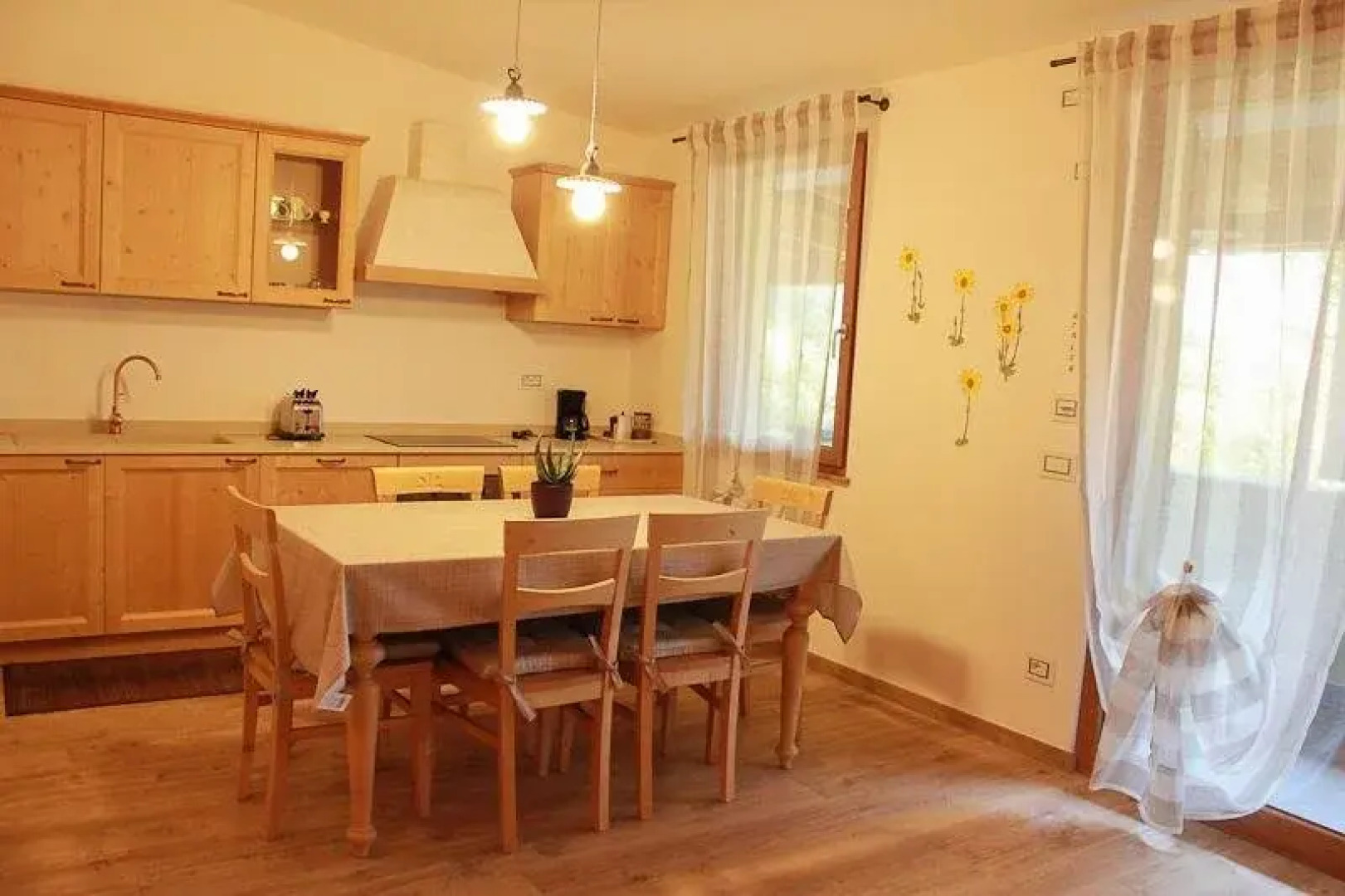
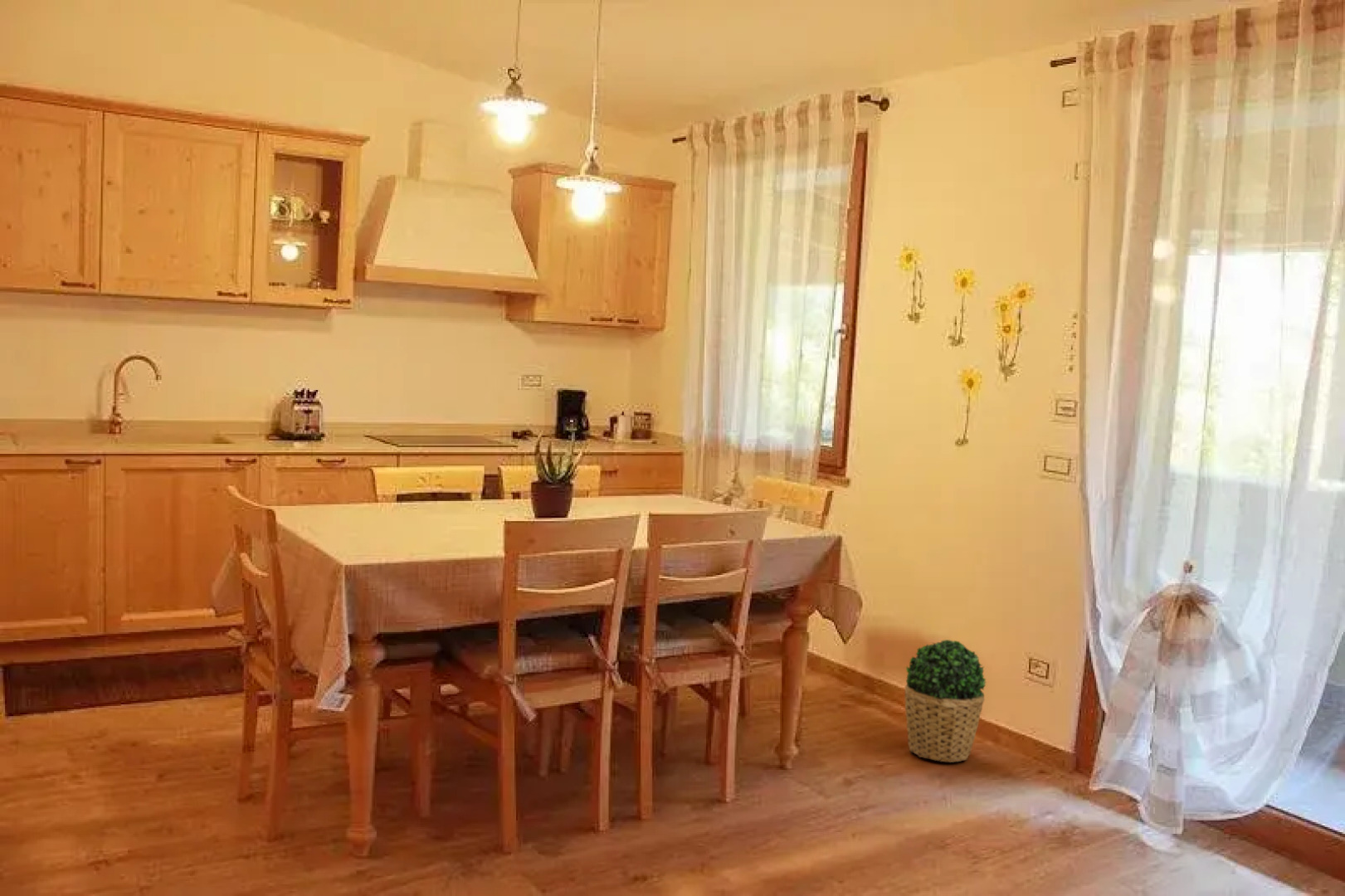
+ potted plant (943, 698)
